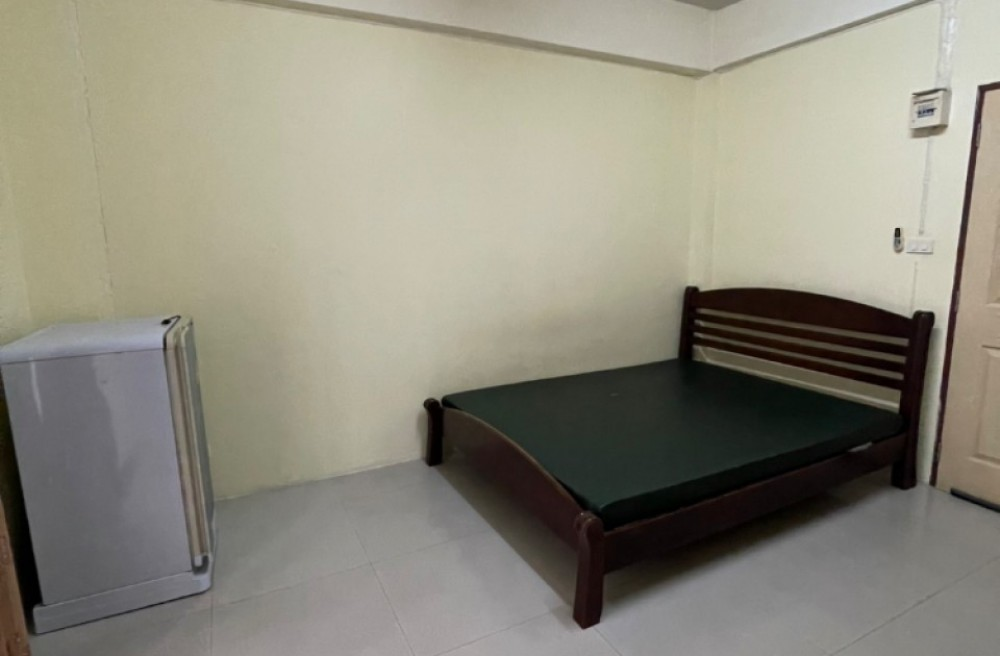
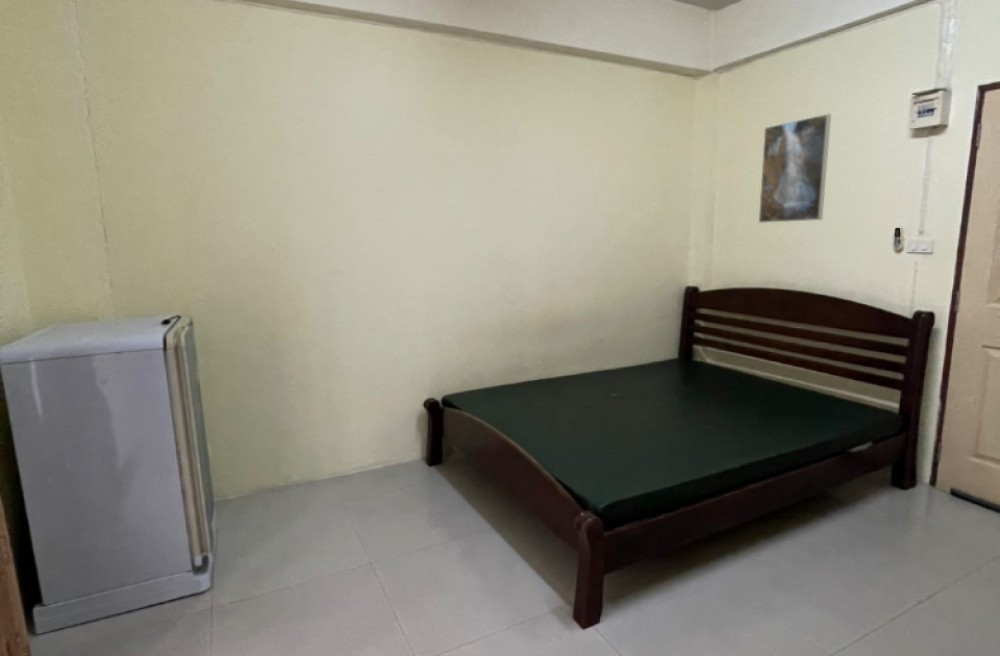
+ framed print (792, 172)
